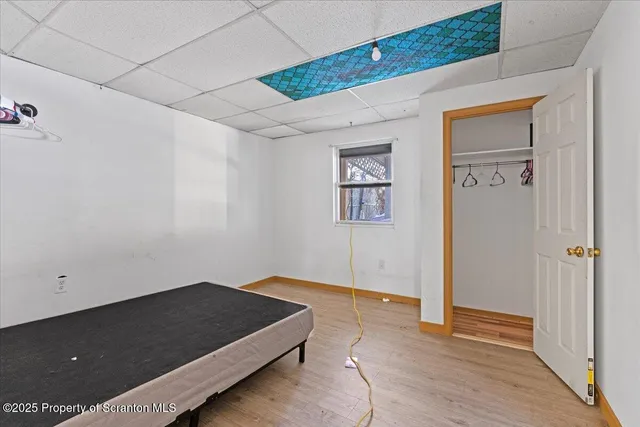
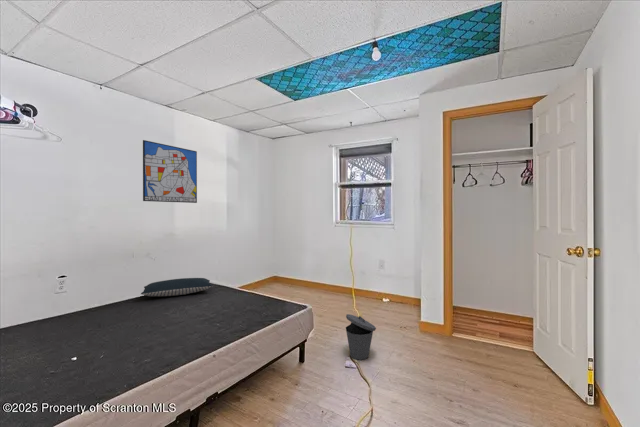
+ pillow (178, 286)
+ trash can (360, 334)
+ wall art (172, 174)
